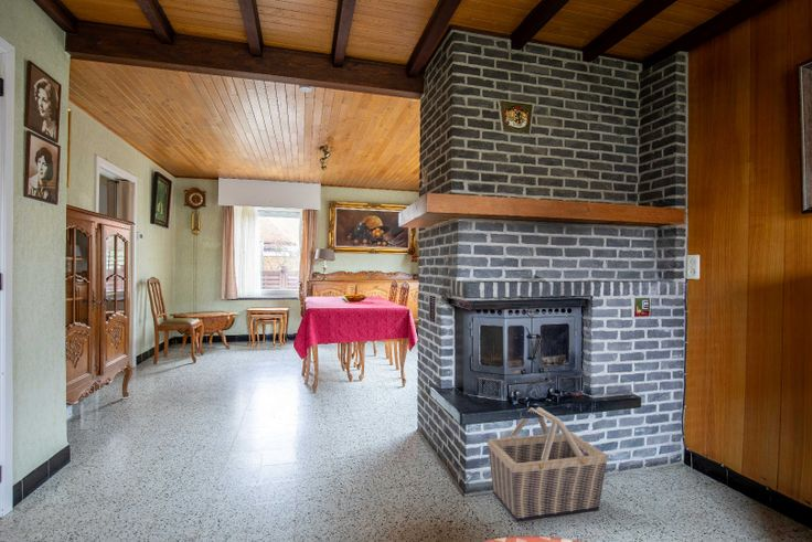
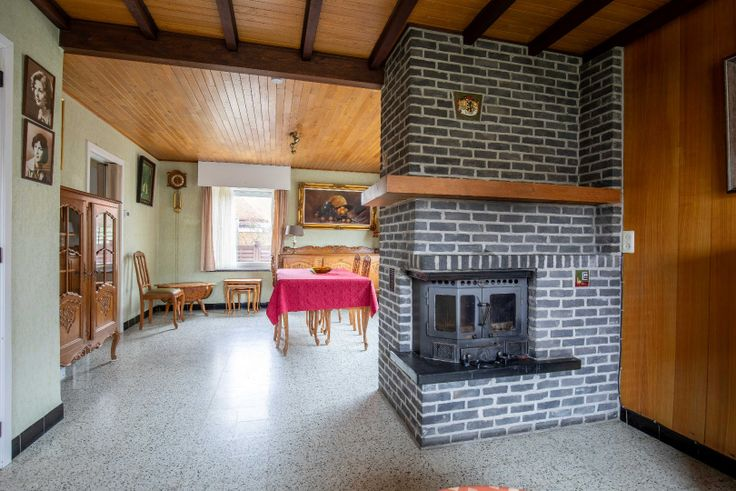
- basket (544, 458)
